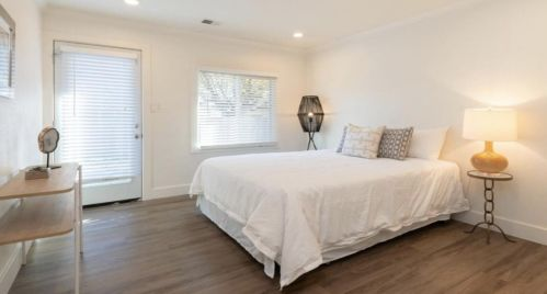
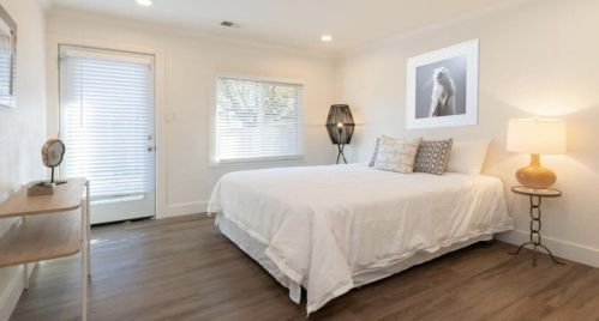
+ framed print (438, 89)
